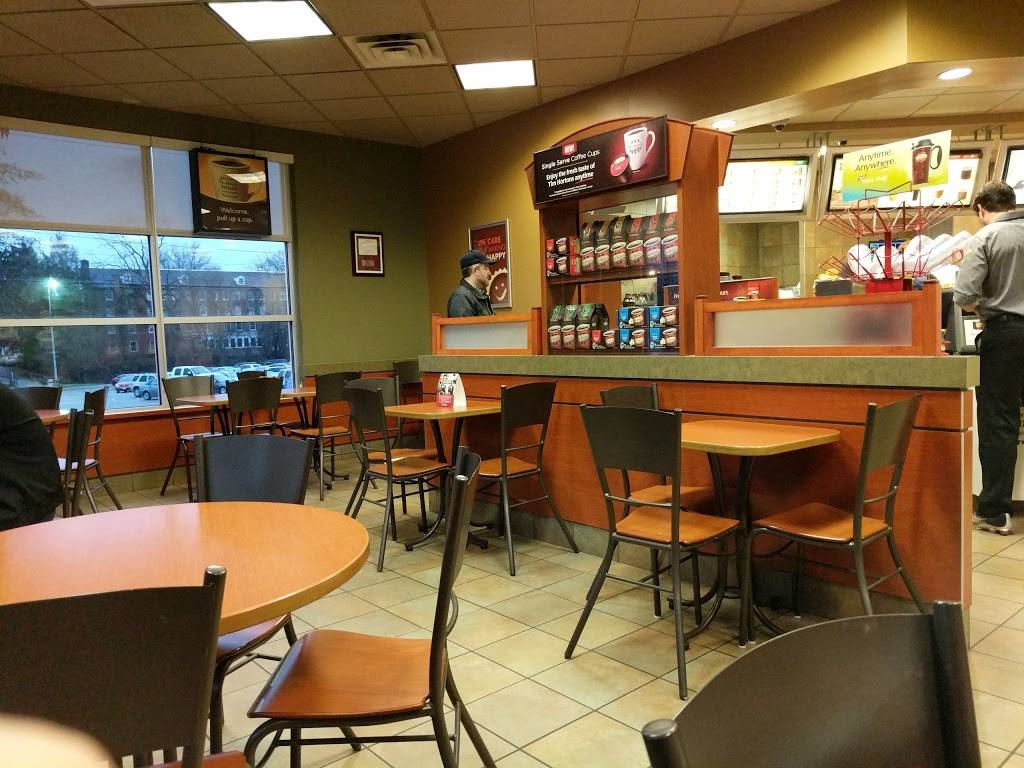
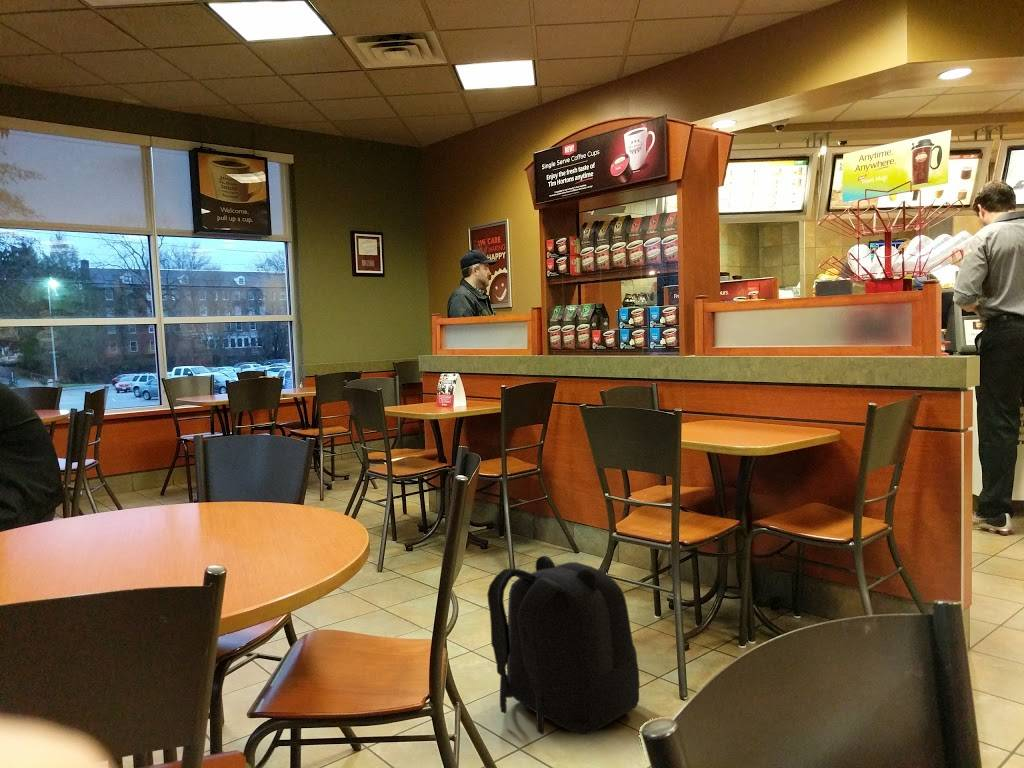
+ backpack (560, 638)
